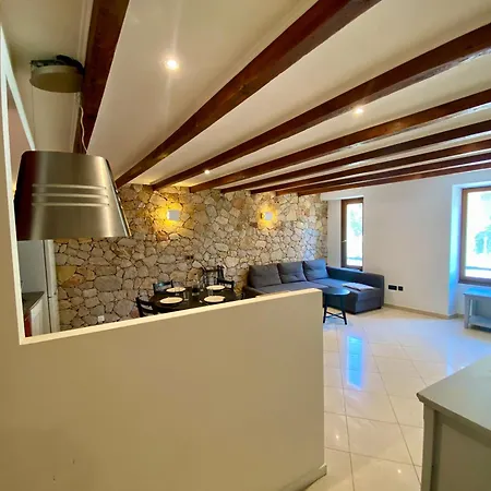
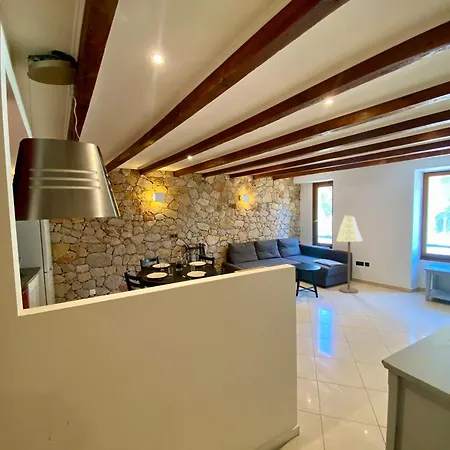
+ floor lamp (349, 253)
